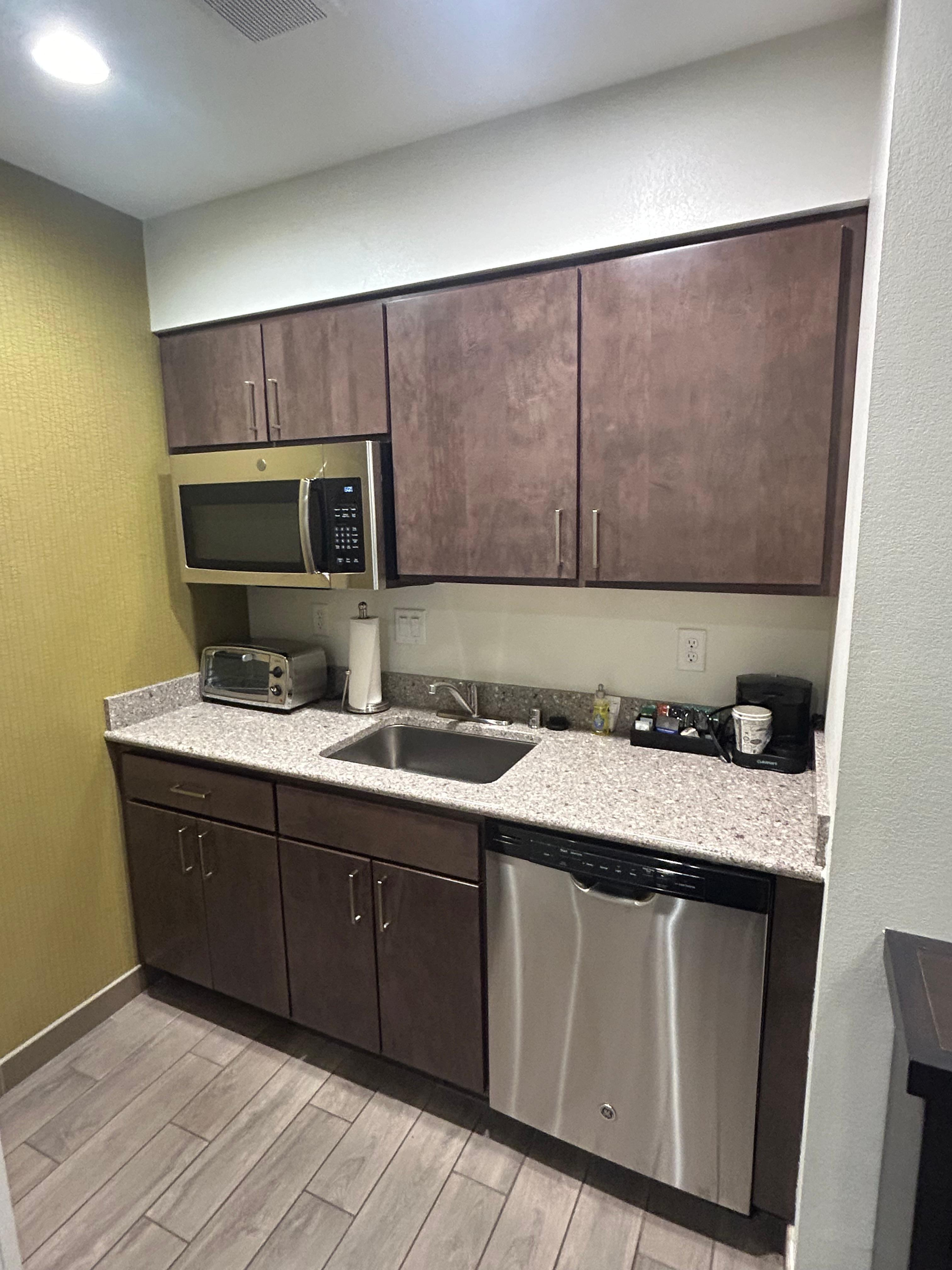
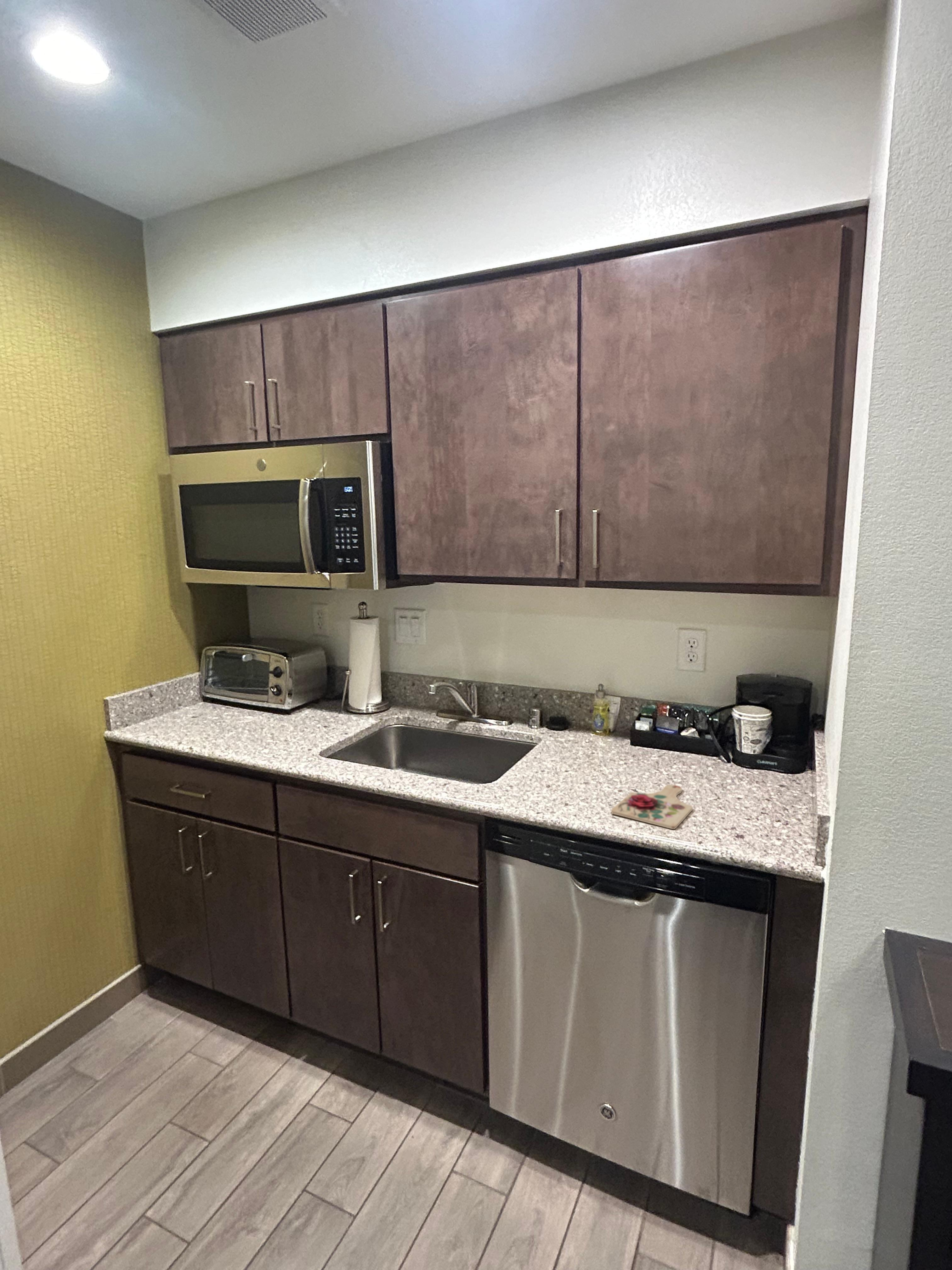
+ cutting board (660, 798)
